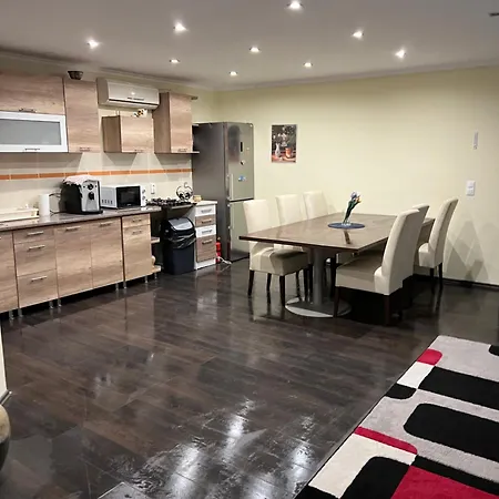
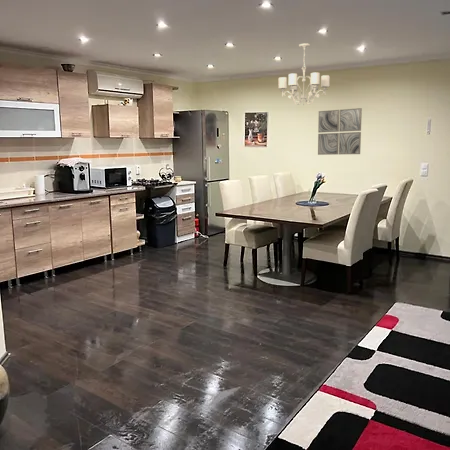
+ wall art (339, 131)
+ chandelier (304, 74)
